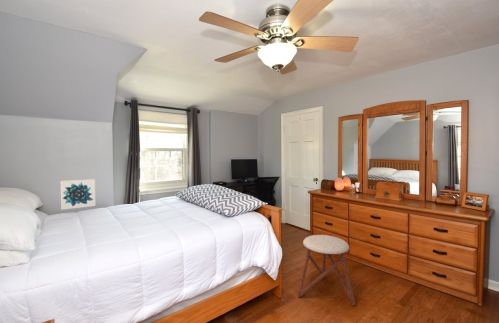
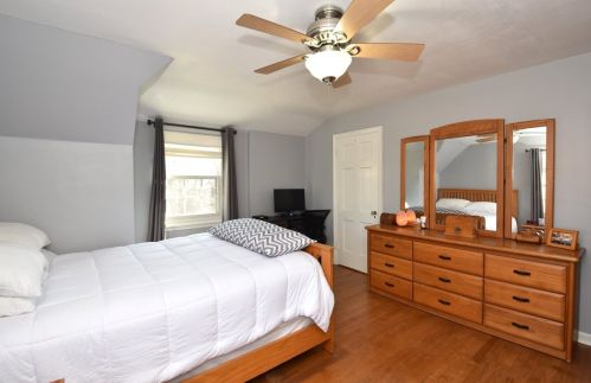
- stool (322, 267)
- wall art (78, 193)
